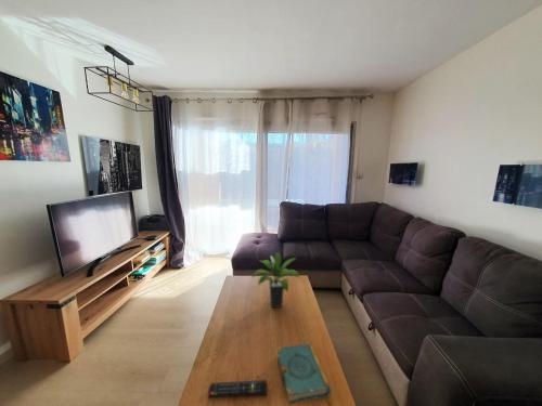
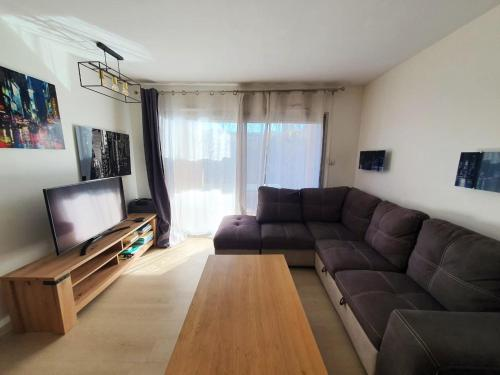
- remote control (237, 389)
- book (300, 368)
- potted plant (275, 279)
